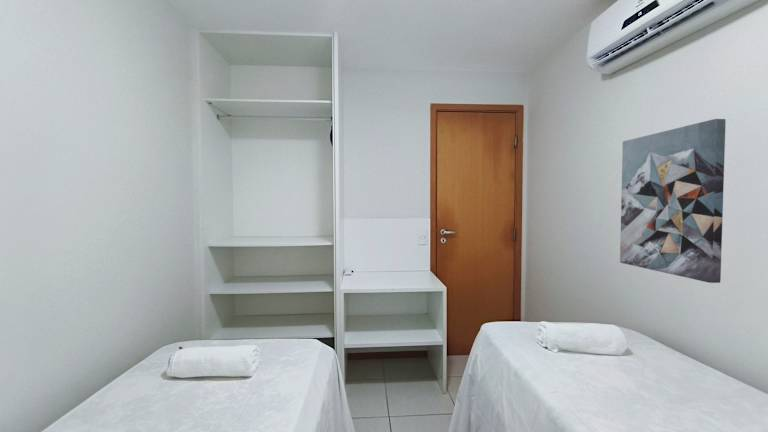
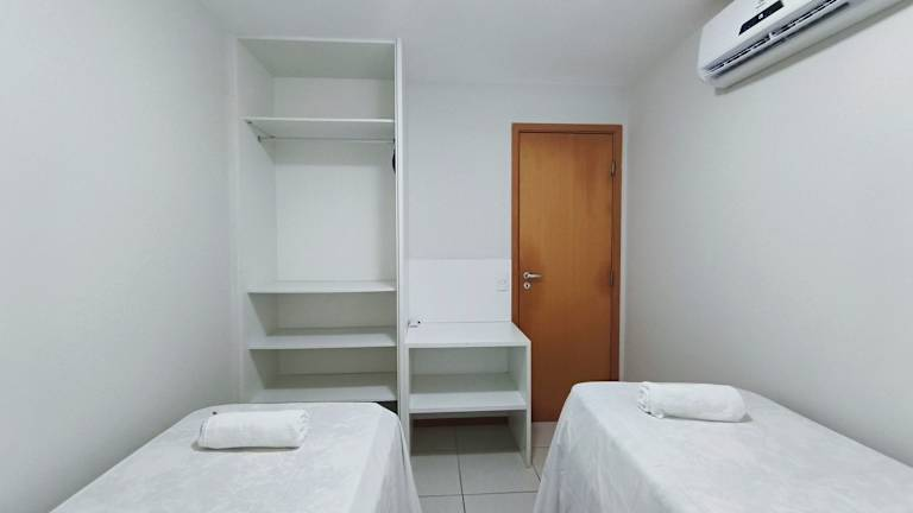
- wall art (664, 202)
